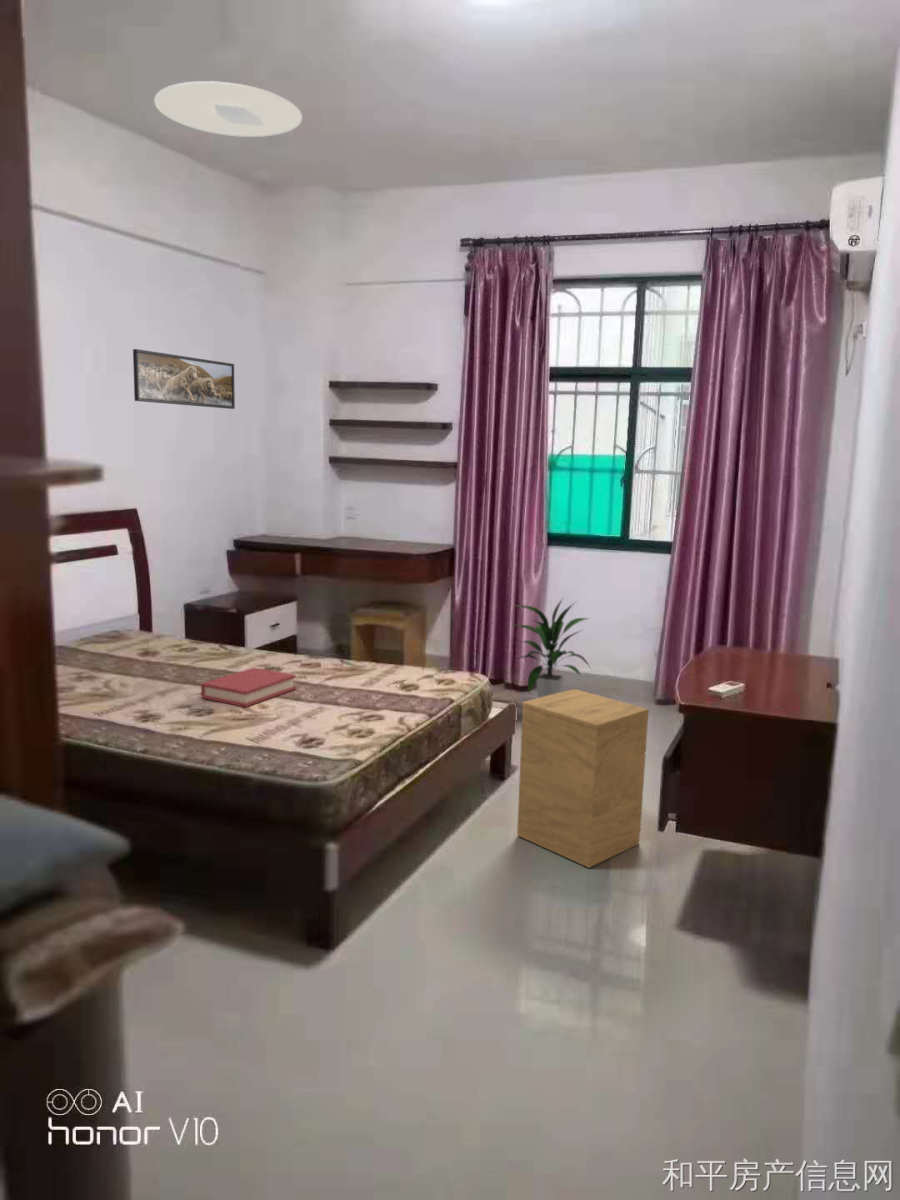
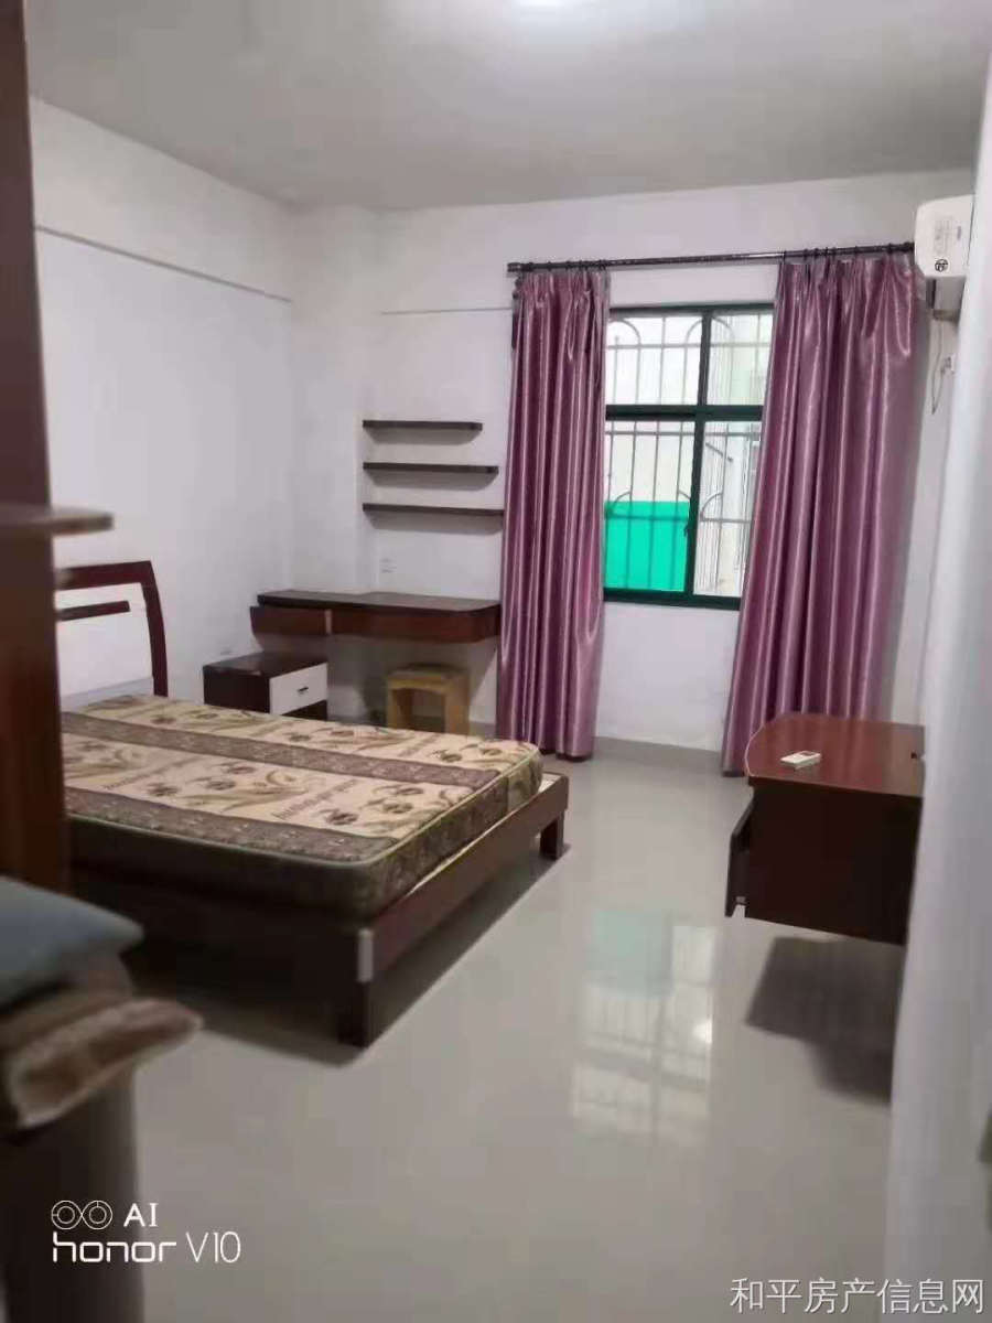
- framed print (187, 381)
- ceiling light (229, 103)
- nightstand (584, 772)
- indoor plant (547, 651)
- hardback book (249, 686)
